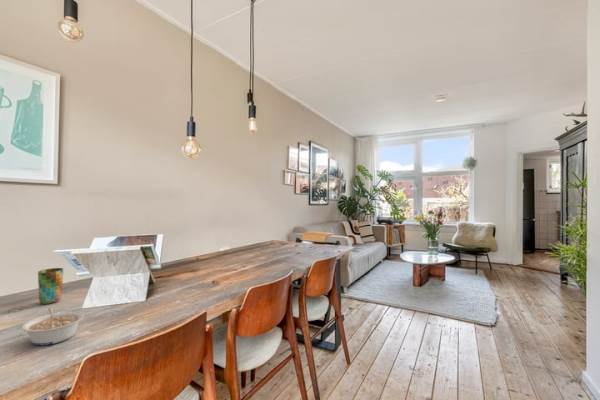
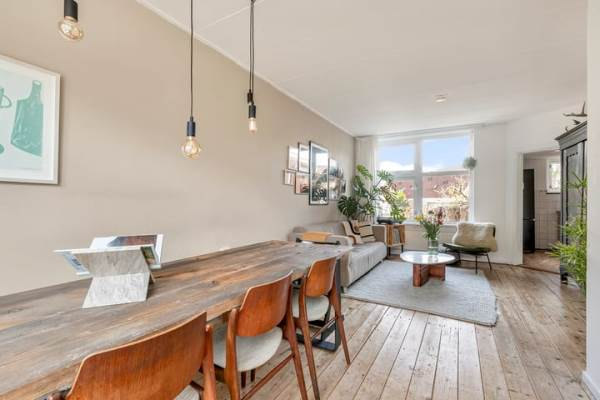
- cup (50, 285)
- legume (52, 327)
